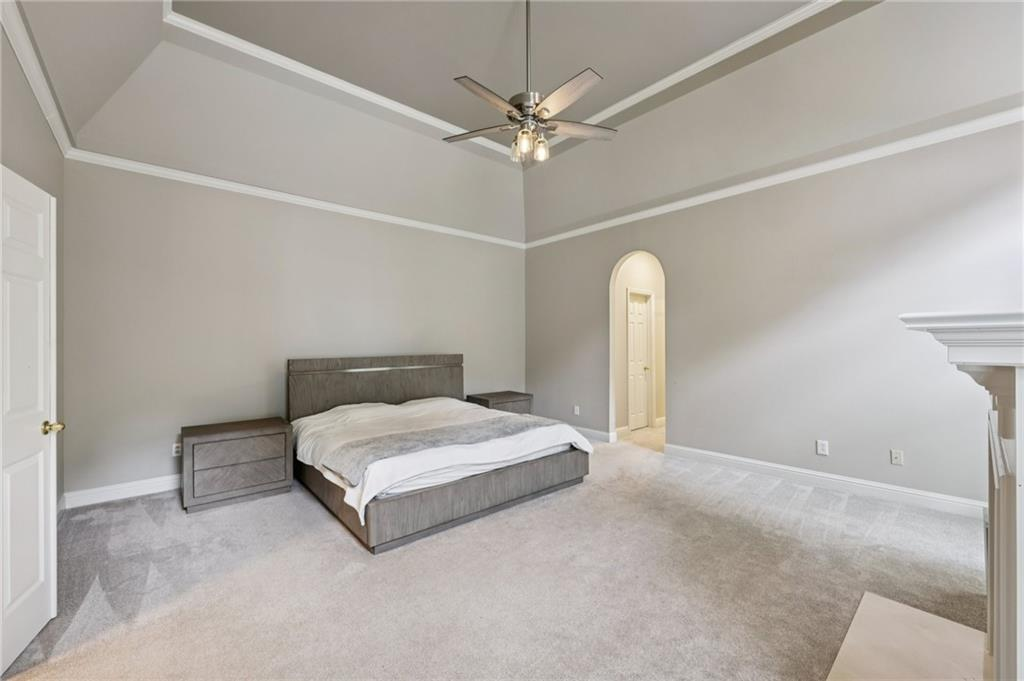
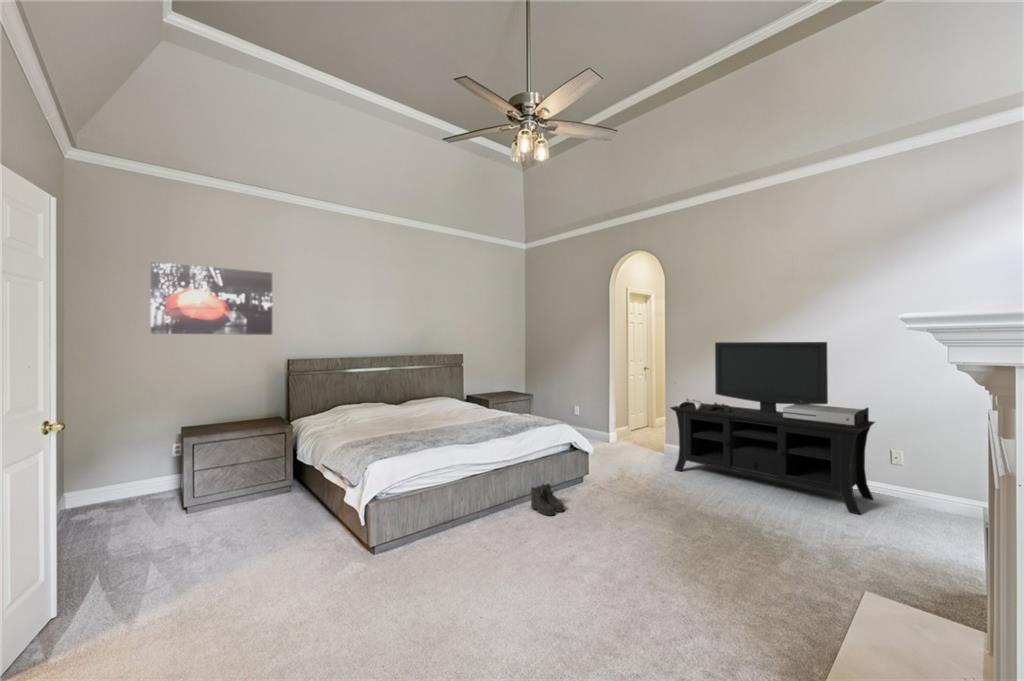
+ boots (547, 497)
+ media console (761, 412)
+ wall art (215, 301)
